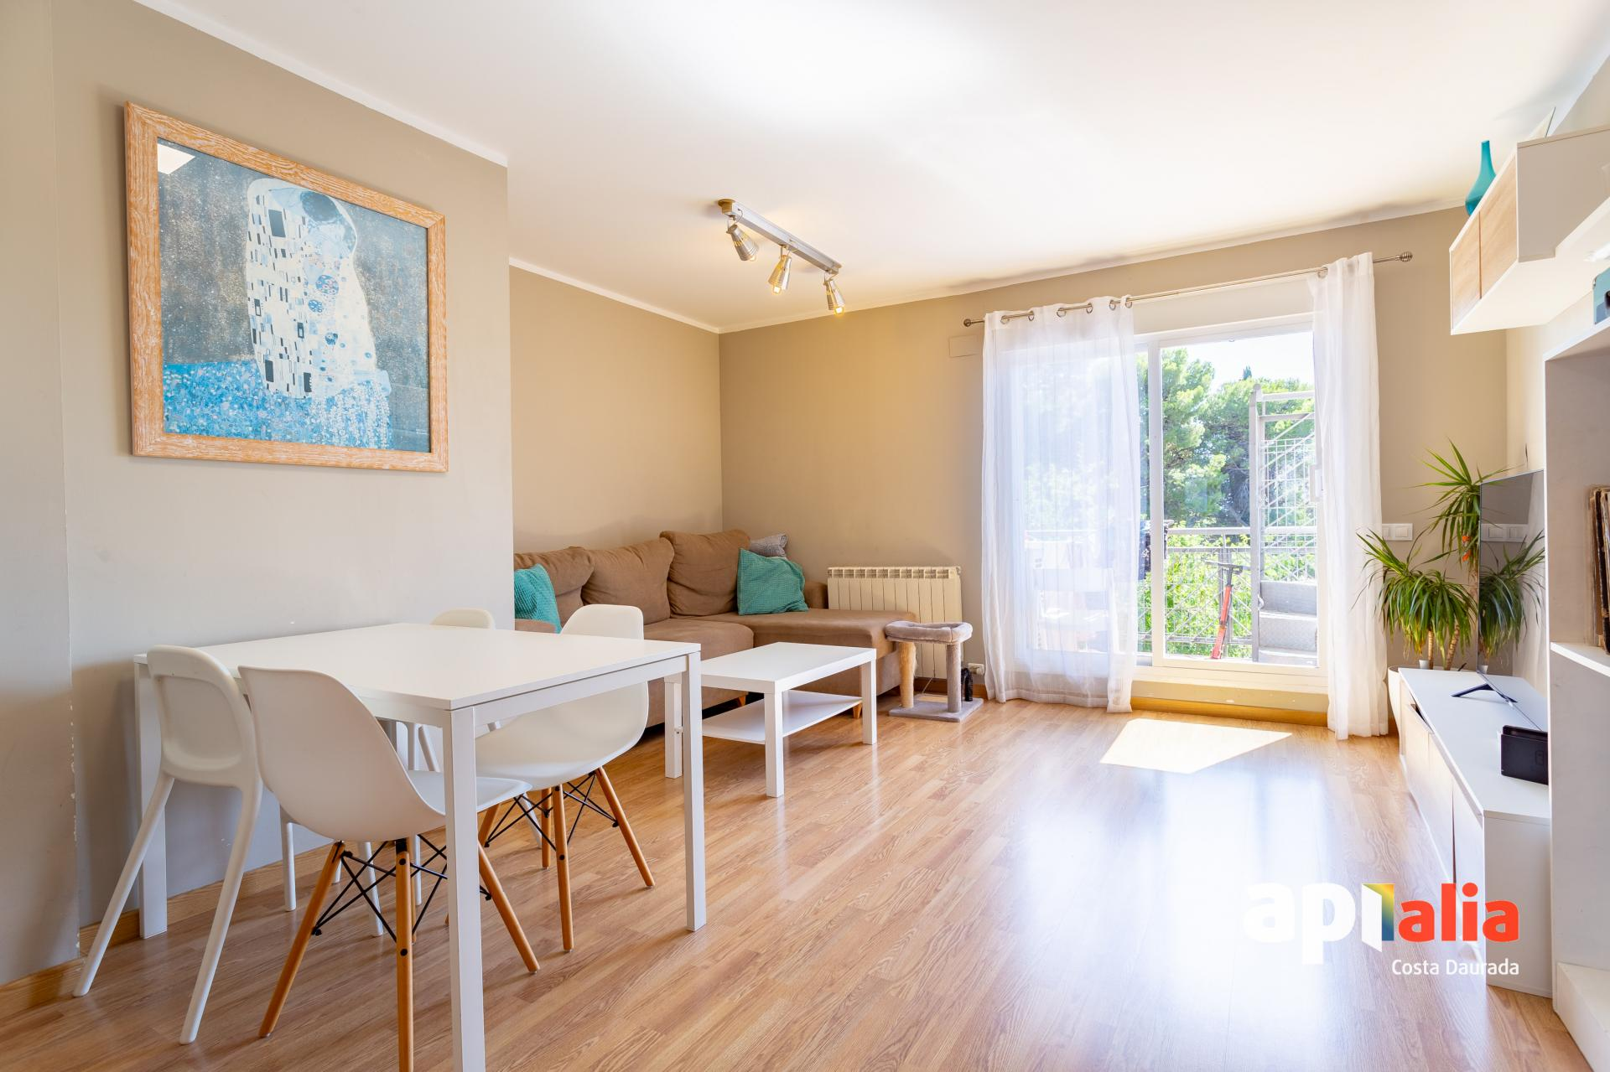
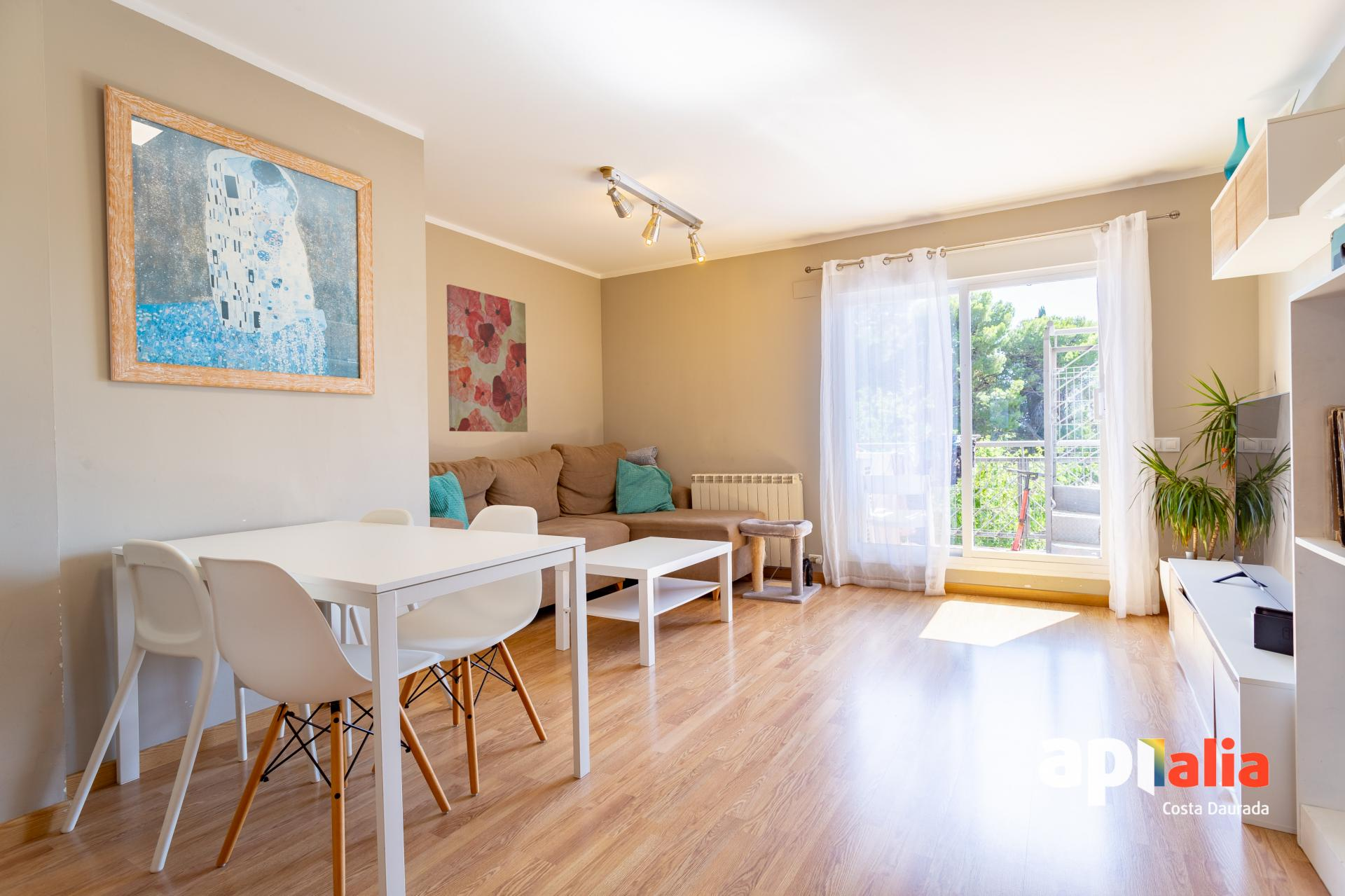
+ wall art (490, 363)
